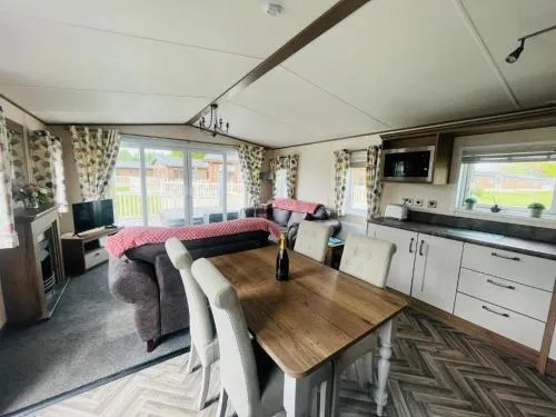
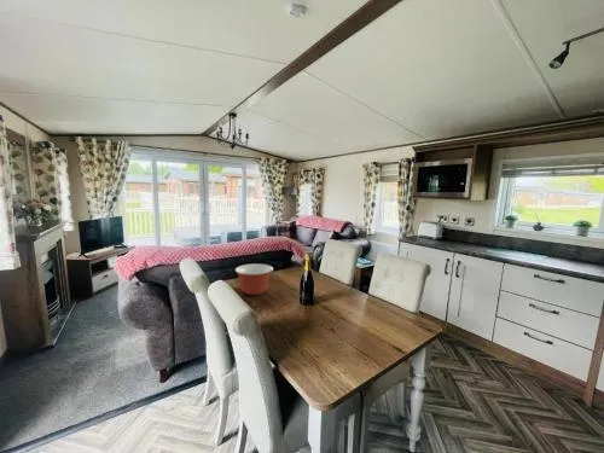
+ mixing bowl (254, 279)
